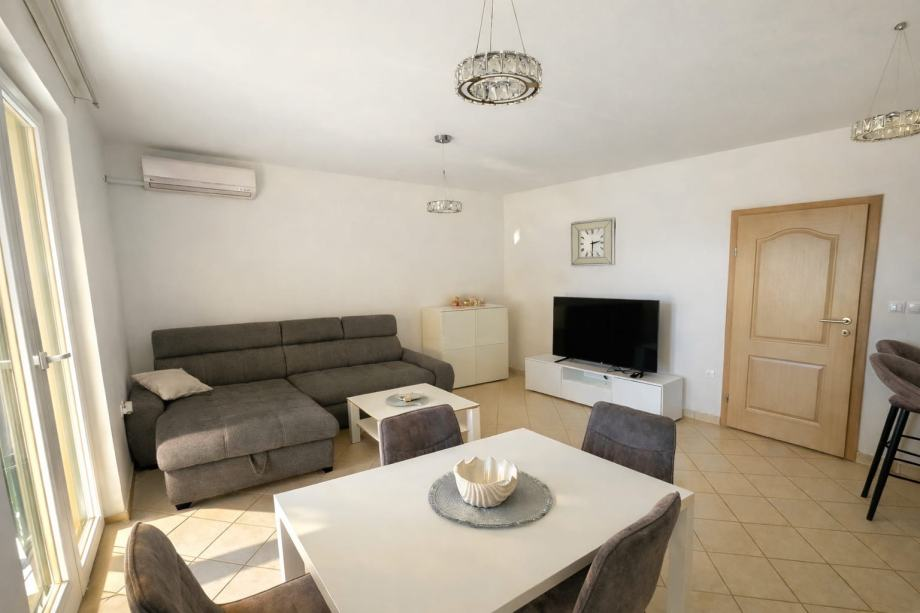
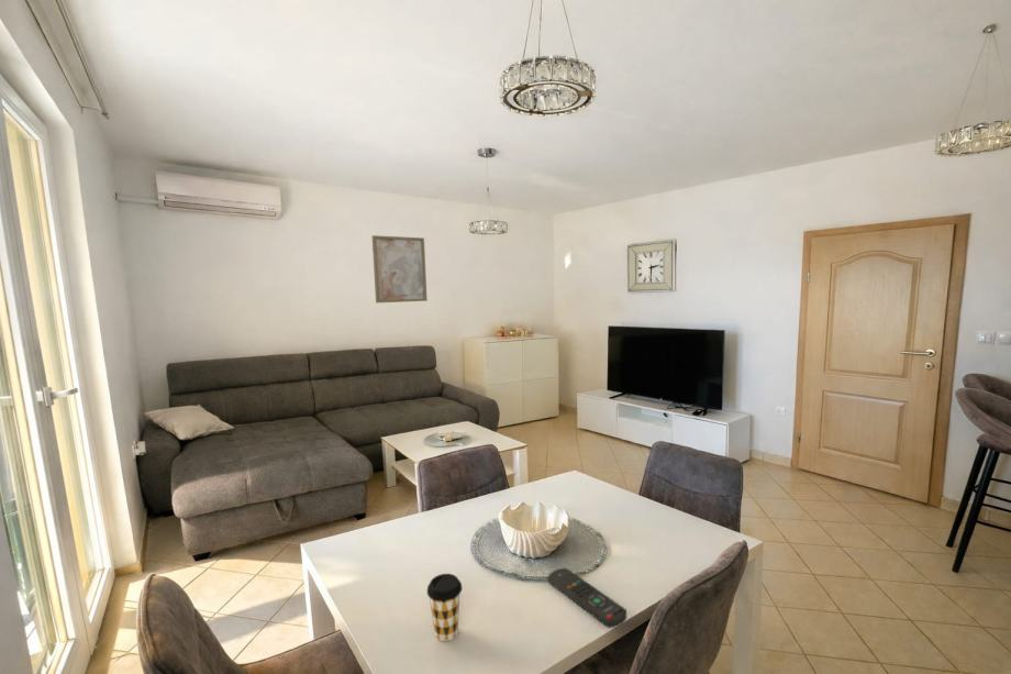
+ coffee cup (445, 607)
+ remote control (585, 595)
+ wall art (400, 269)
